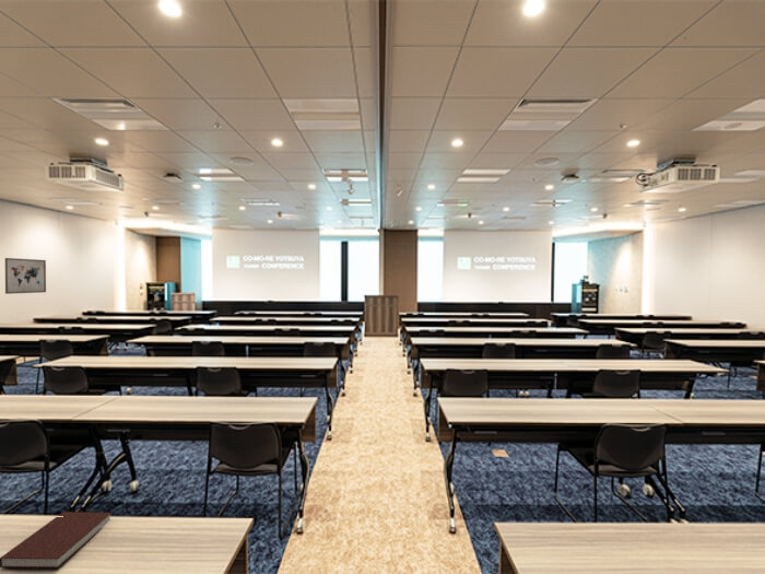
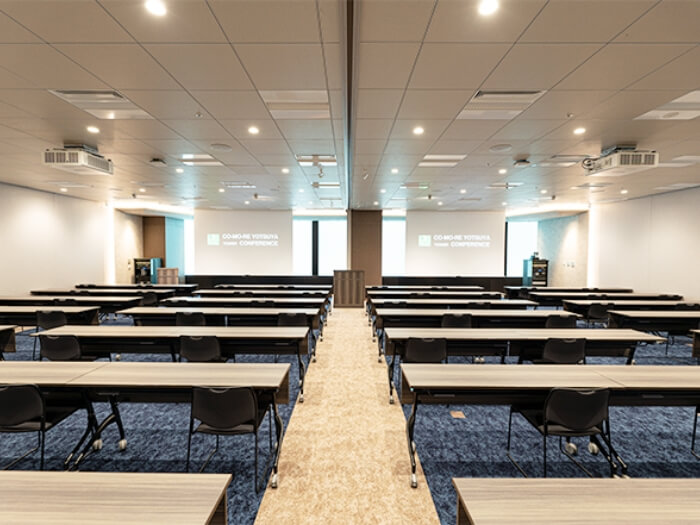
- wall art (26, 276)
- notebook (60, 537)
